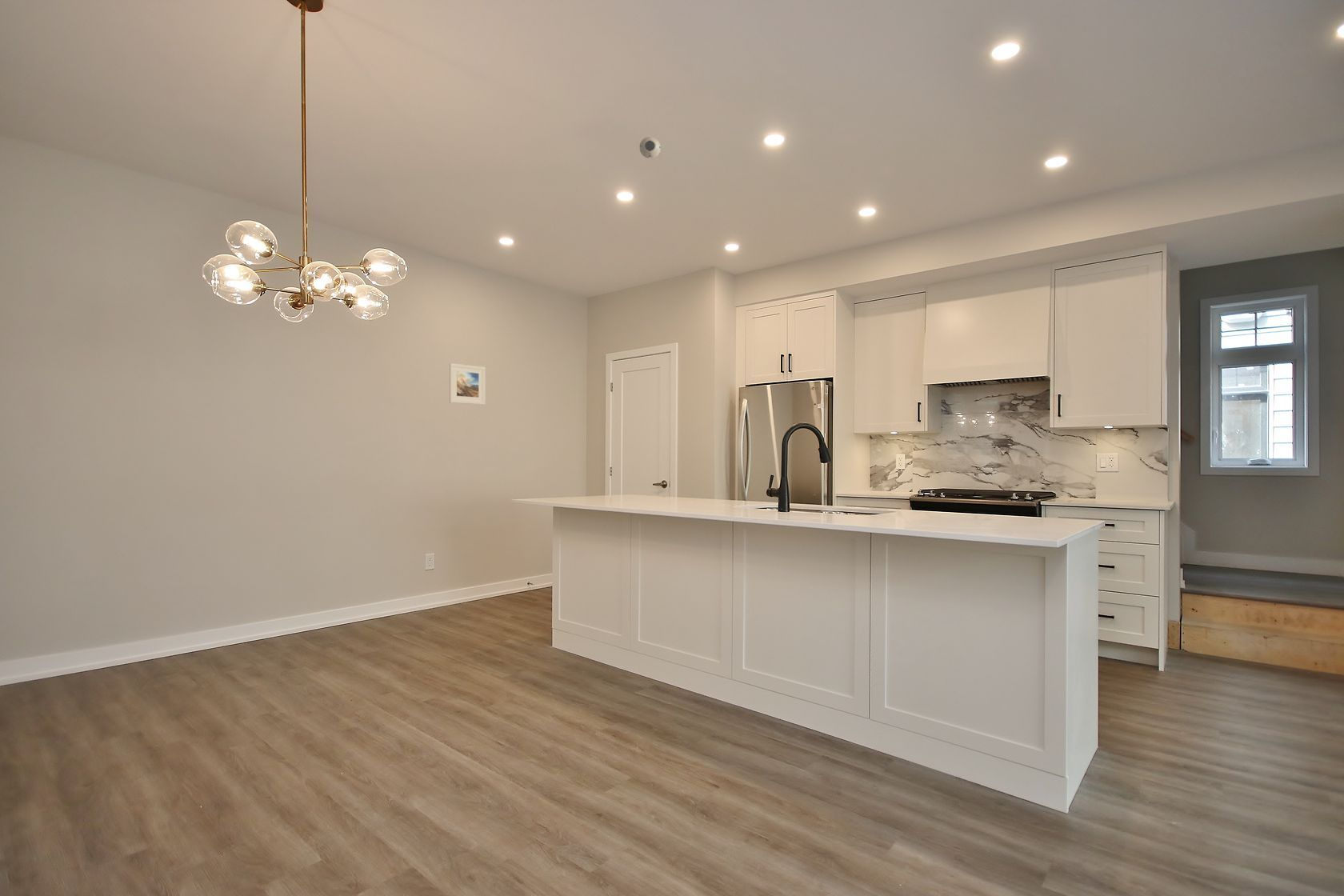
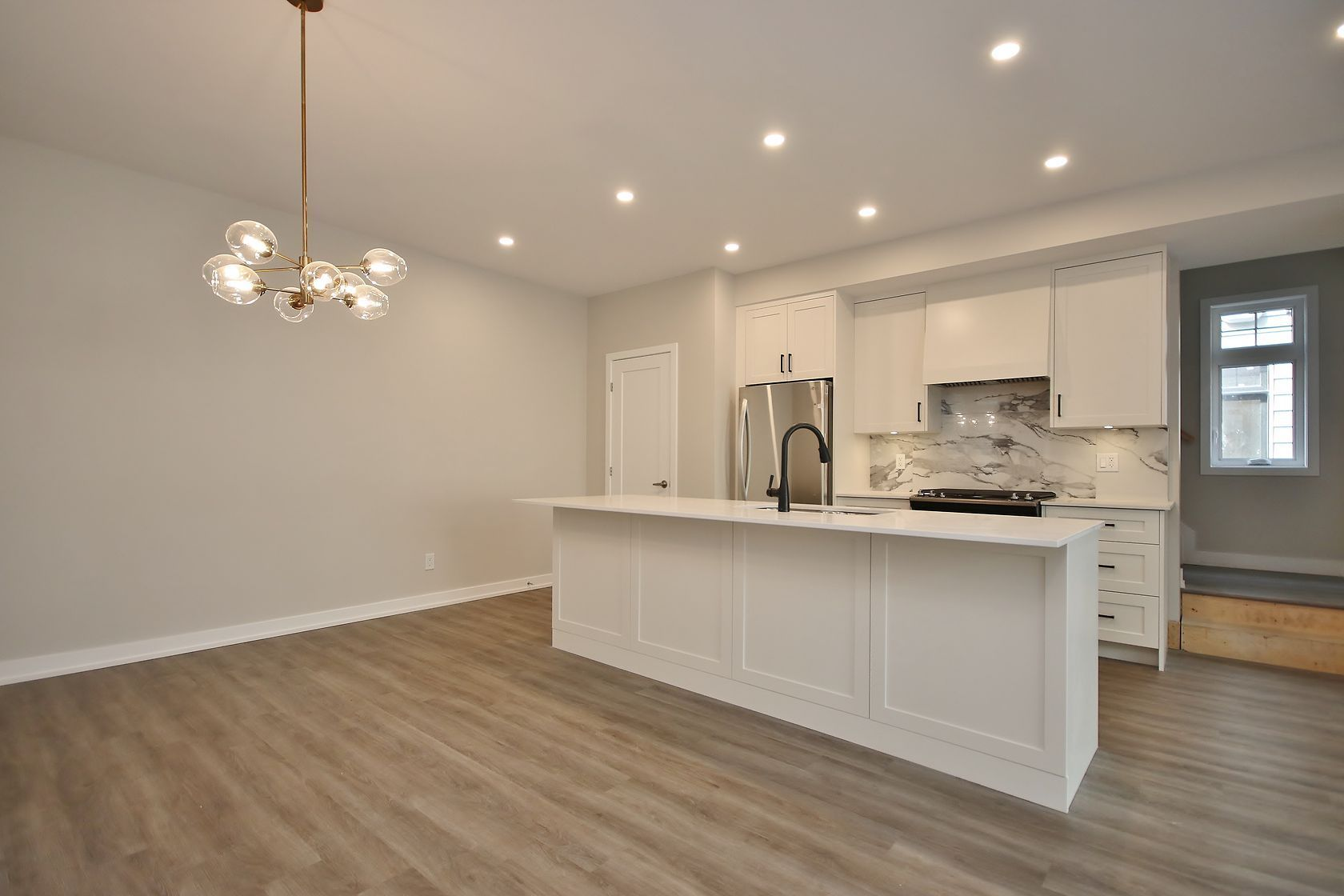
- smoke detector (650, 146)
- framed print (467, 384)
